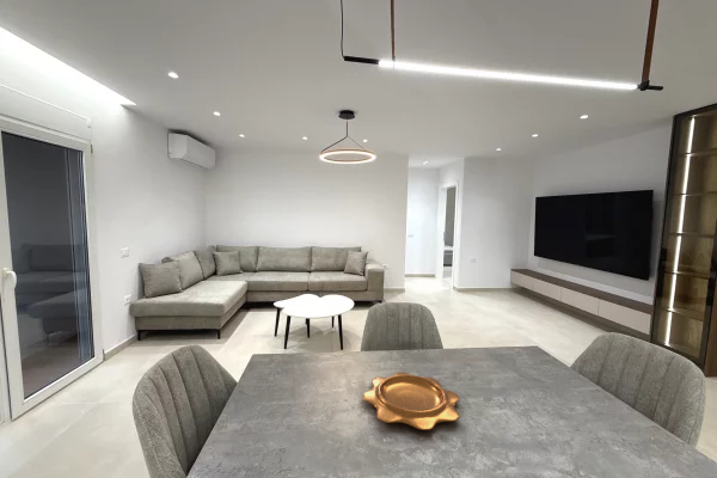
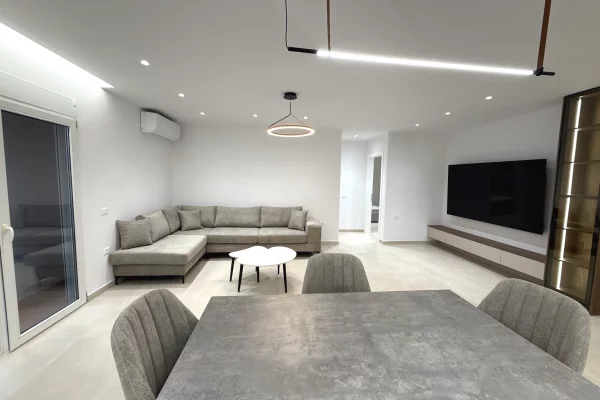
- decorative bowl (410, 396)
